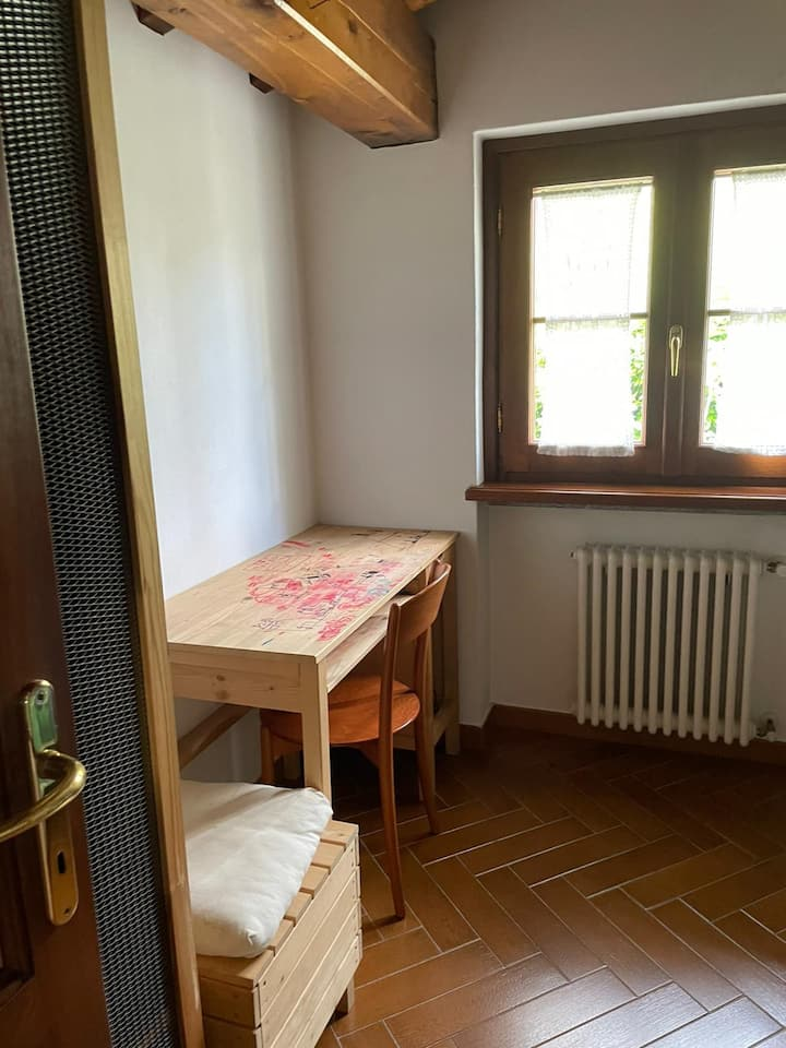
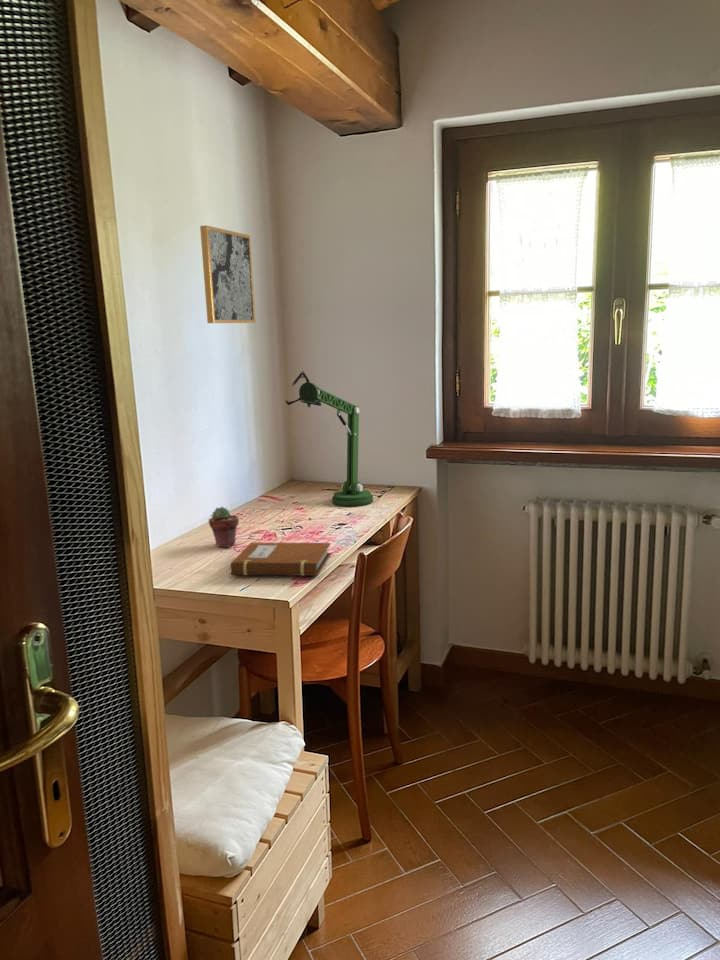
+ notebook (280, 558)
+ potted succulent (223, 525)
+ desk lamp (347, 440)
+ wall art (229, 277)
